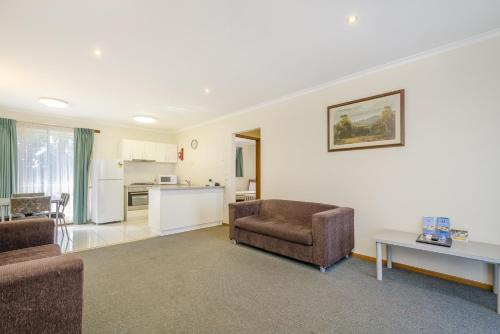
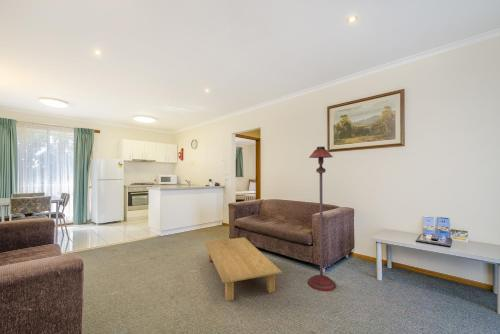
+ floor lamp (321, 215)
+ coffee table (236, 263)
